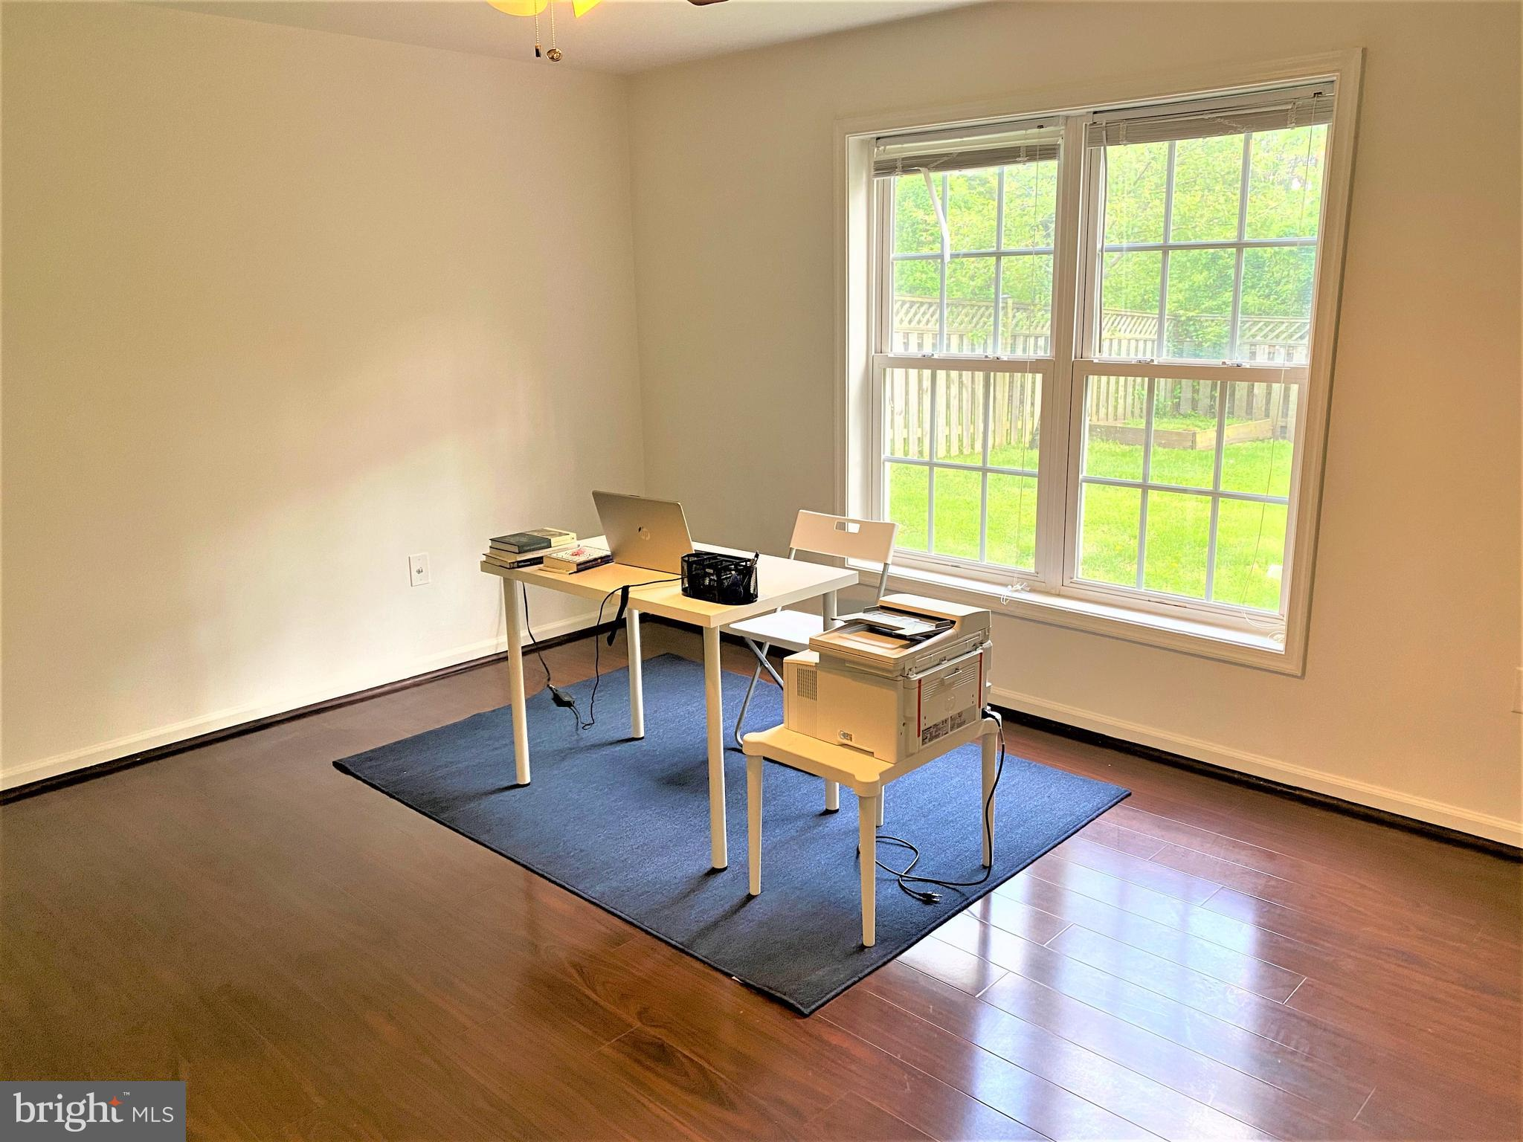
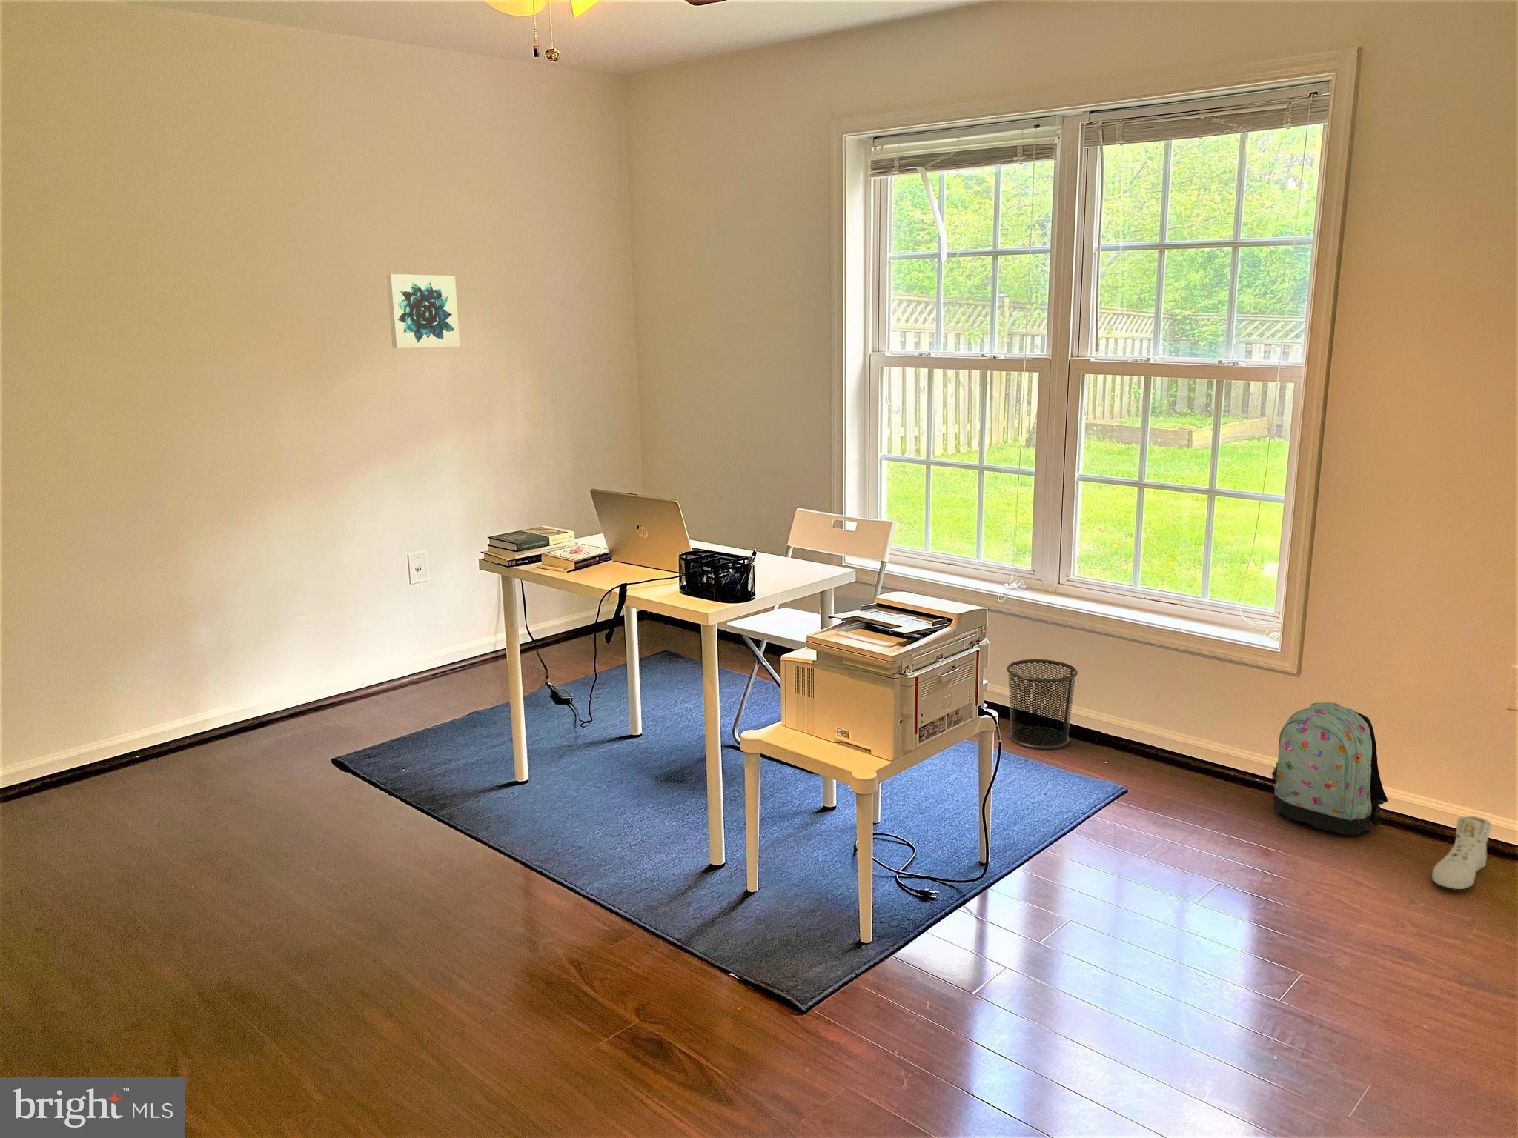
+ waste bin (1040, 704)
+ backpack (1326, 765)
+ wall art (424, 311)
+ sneaker (1461, 846)
